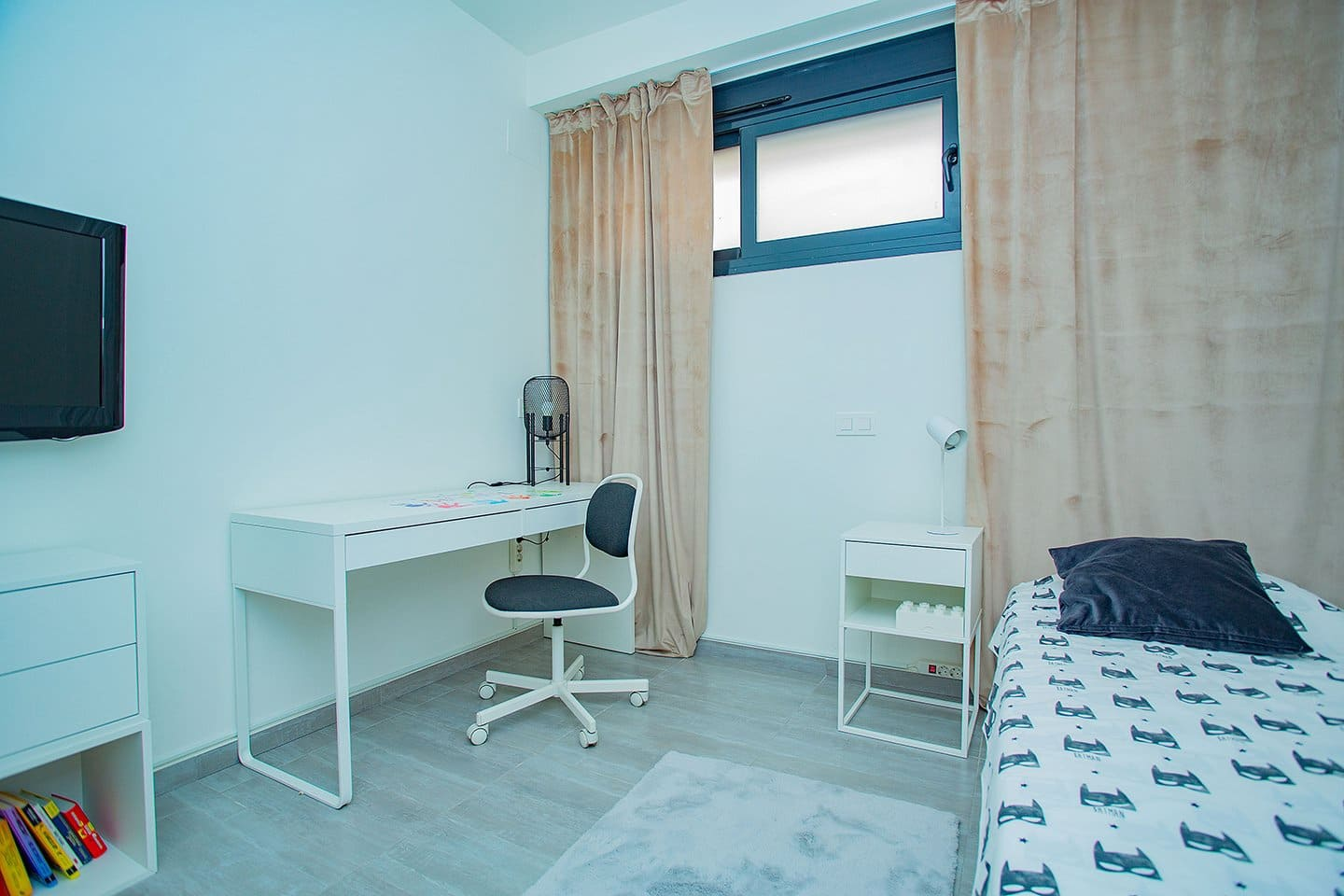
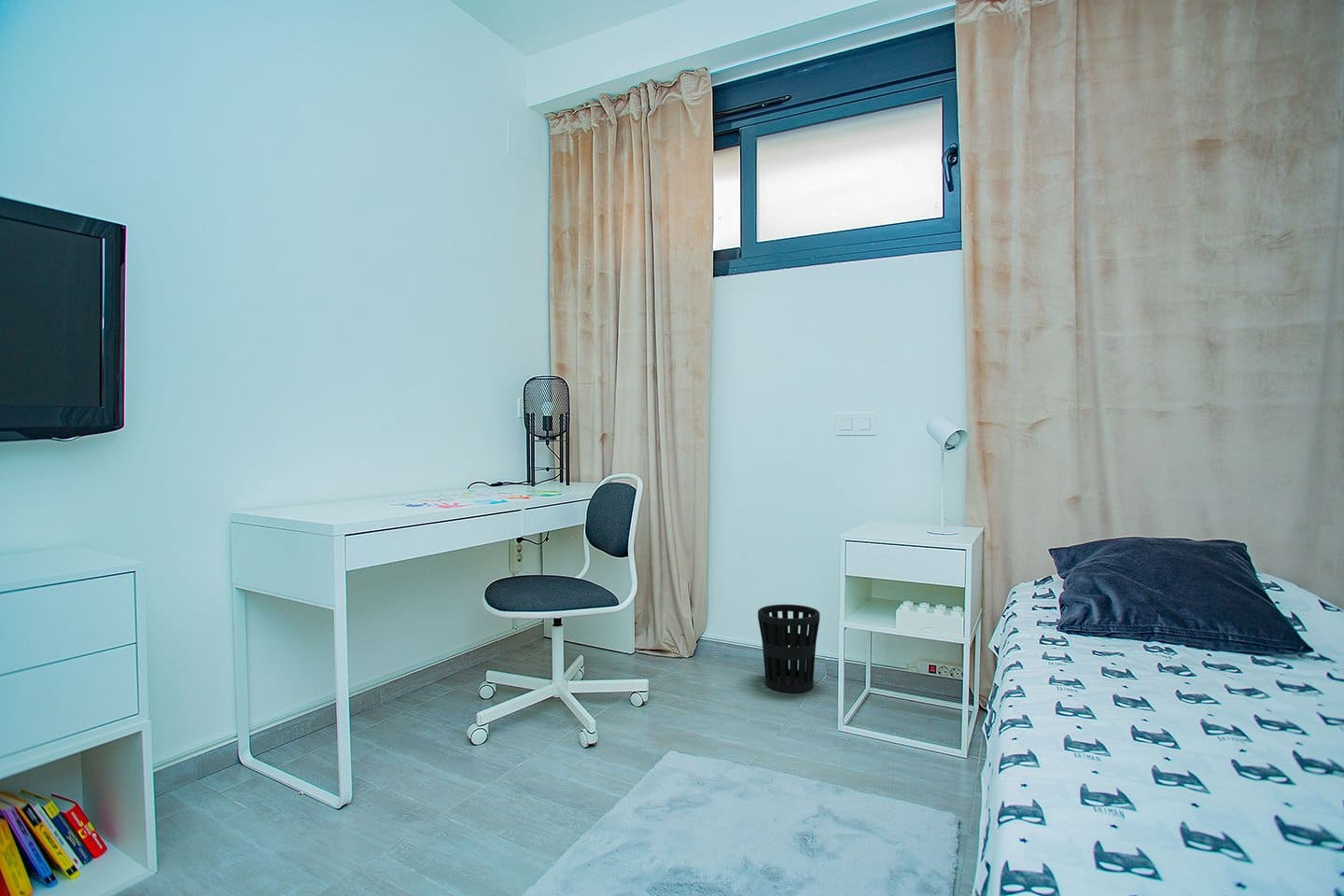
+ wastebasket (789, 647)
